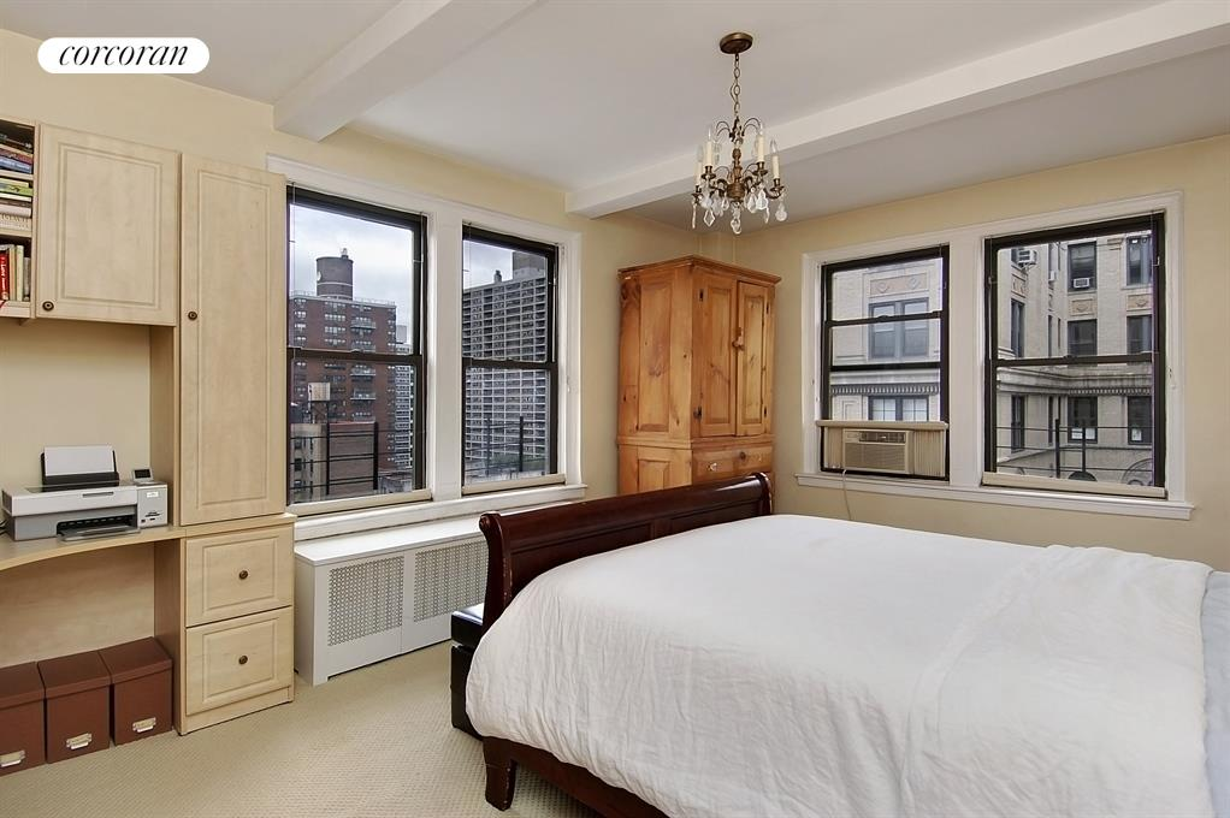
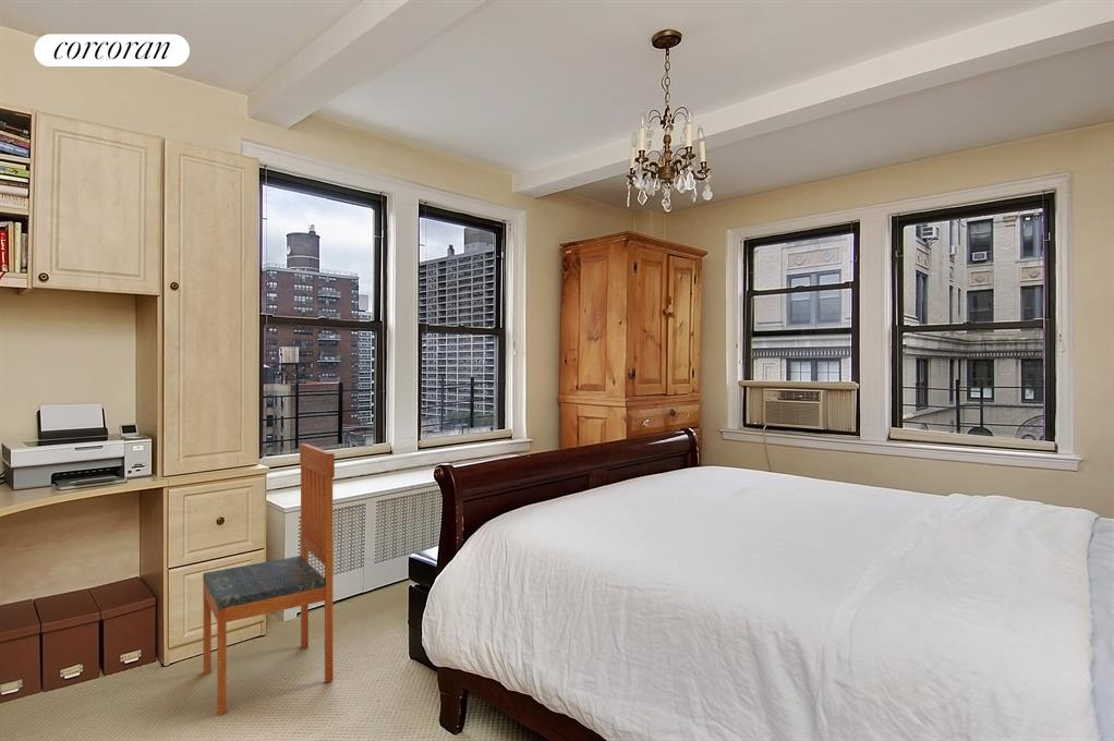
+ chair (267, 563)
